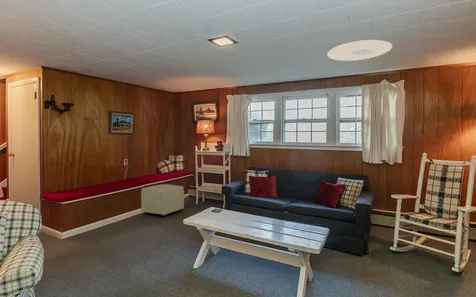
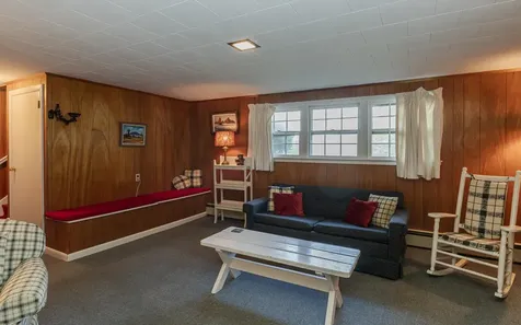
- ceiling light (358, 48)
- ottoman (163, 198)
